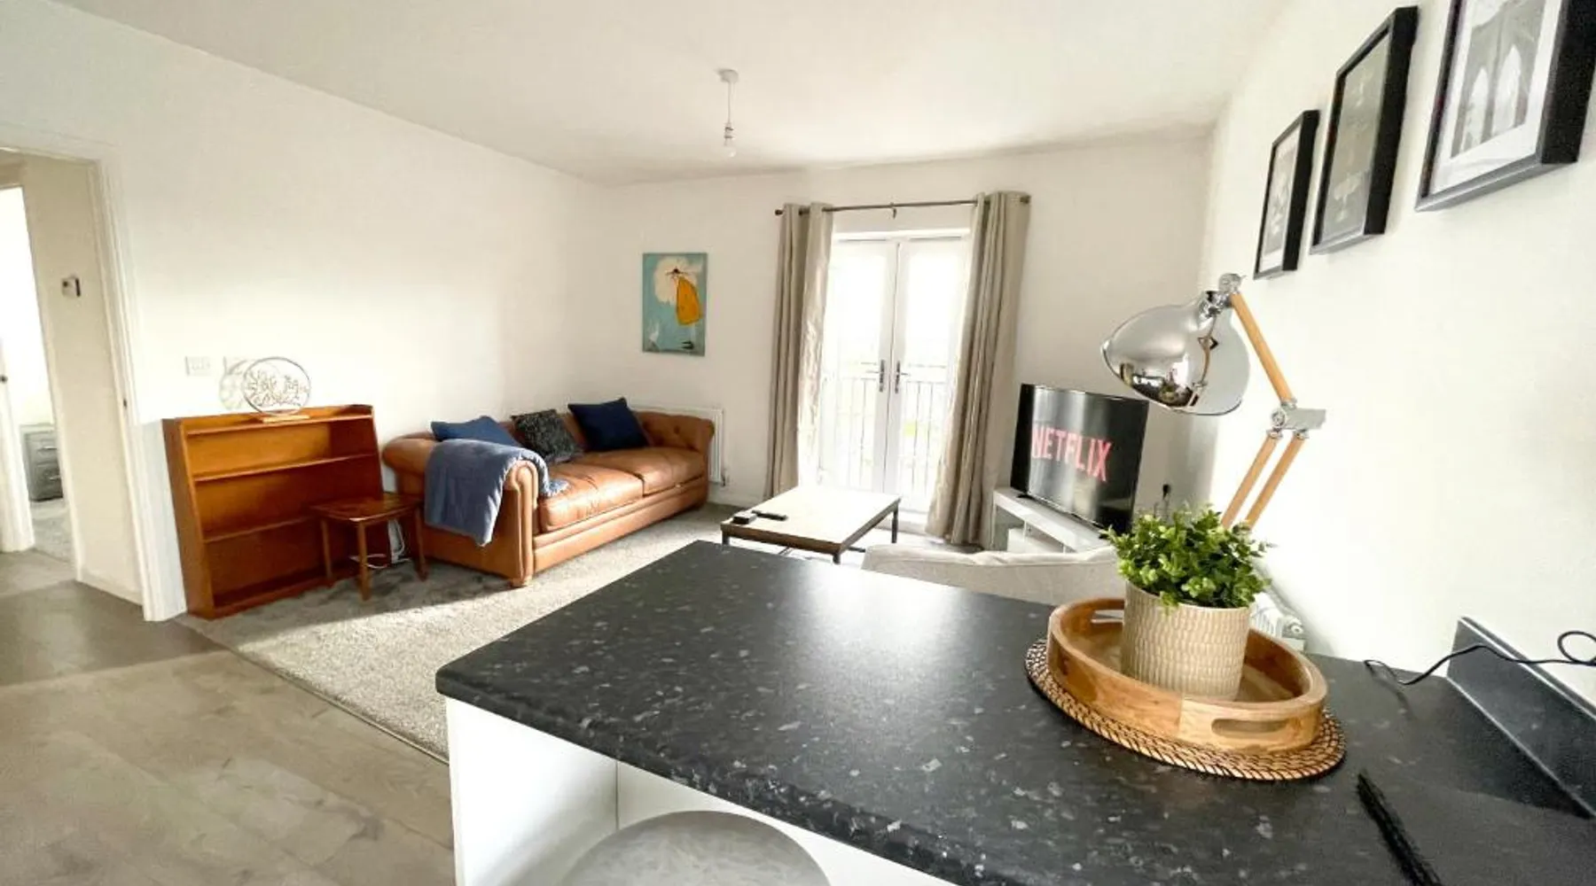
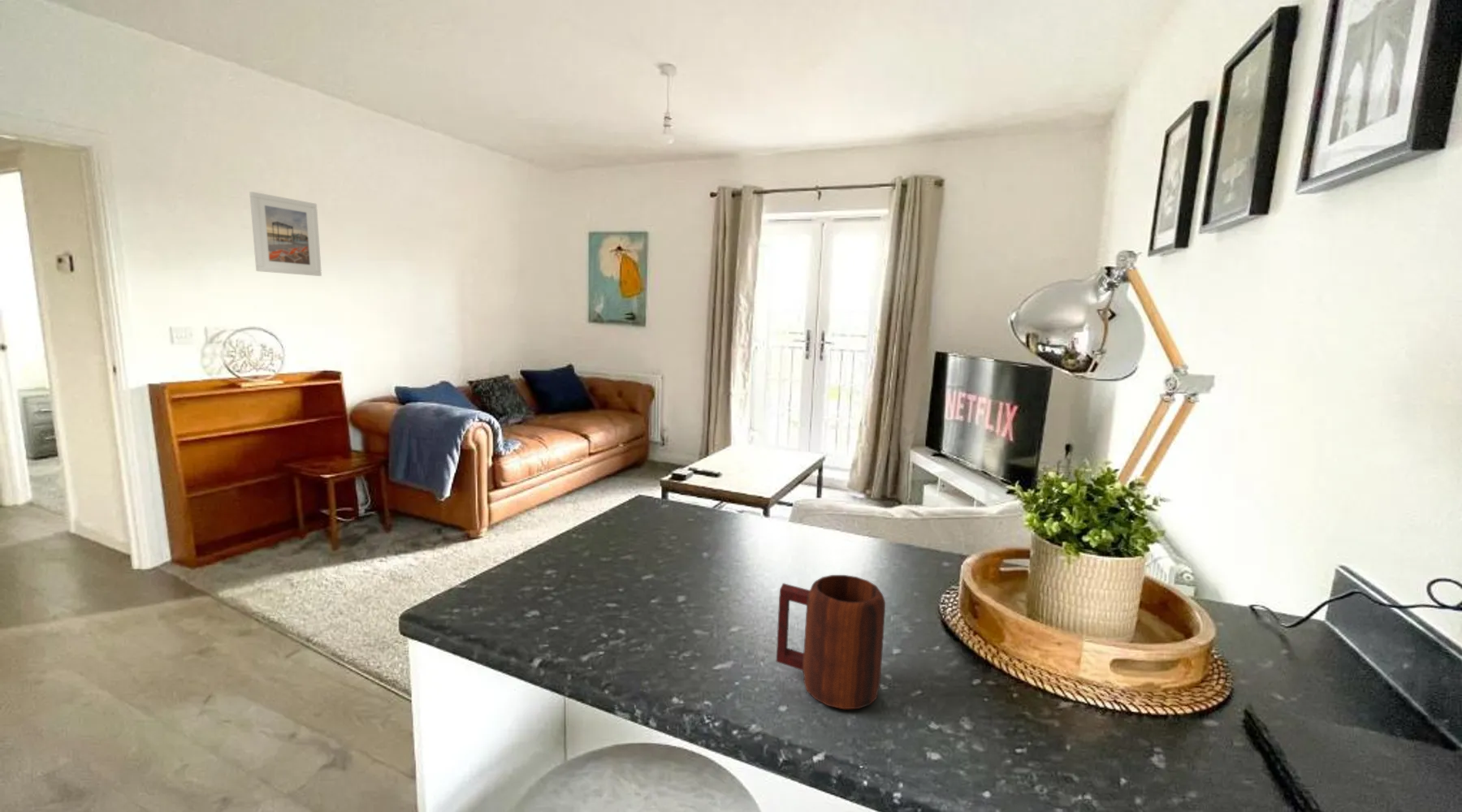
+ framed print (287, 235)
+ mug (829, 634)
